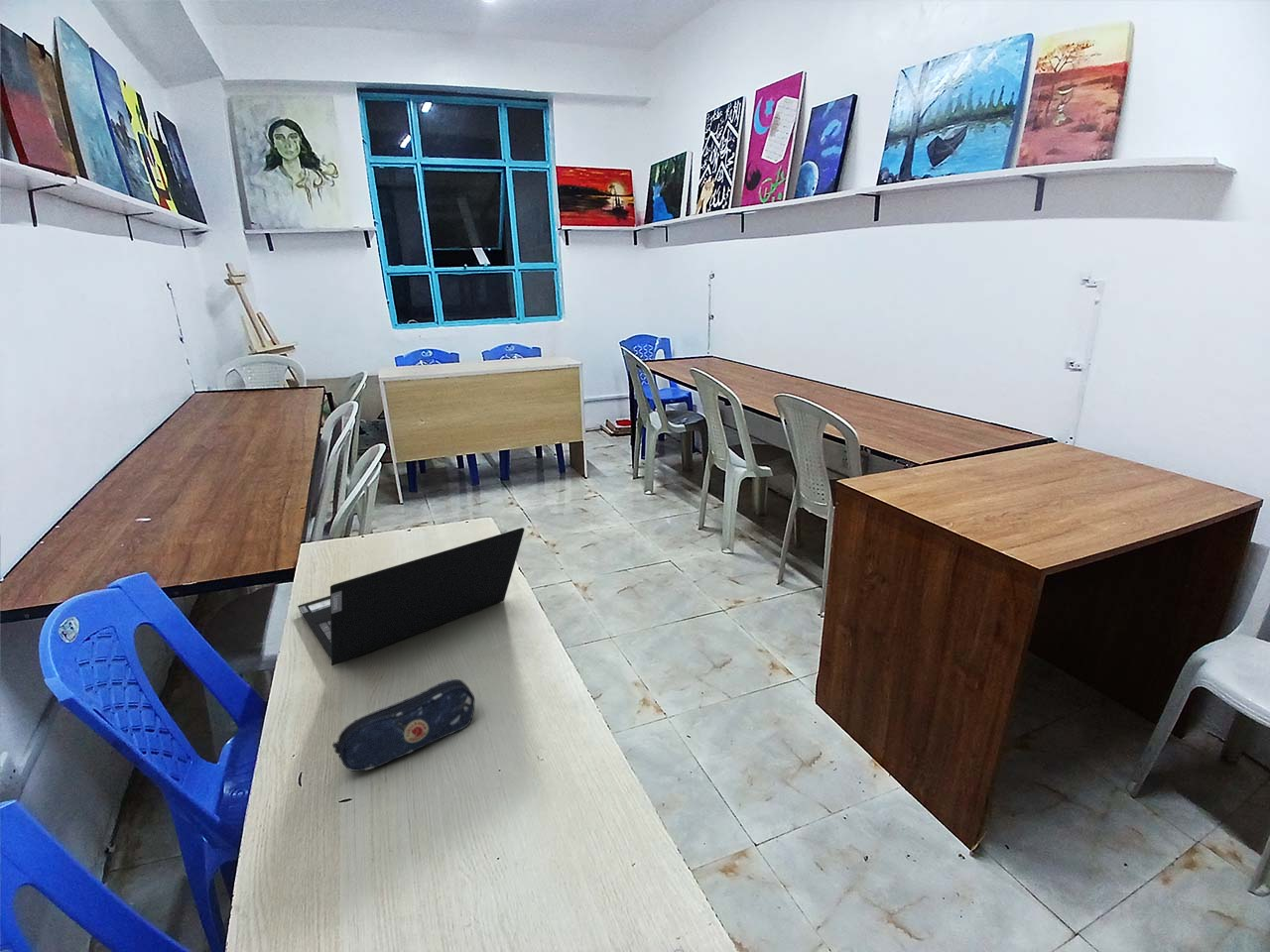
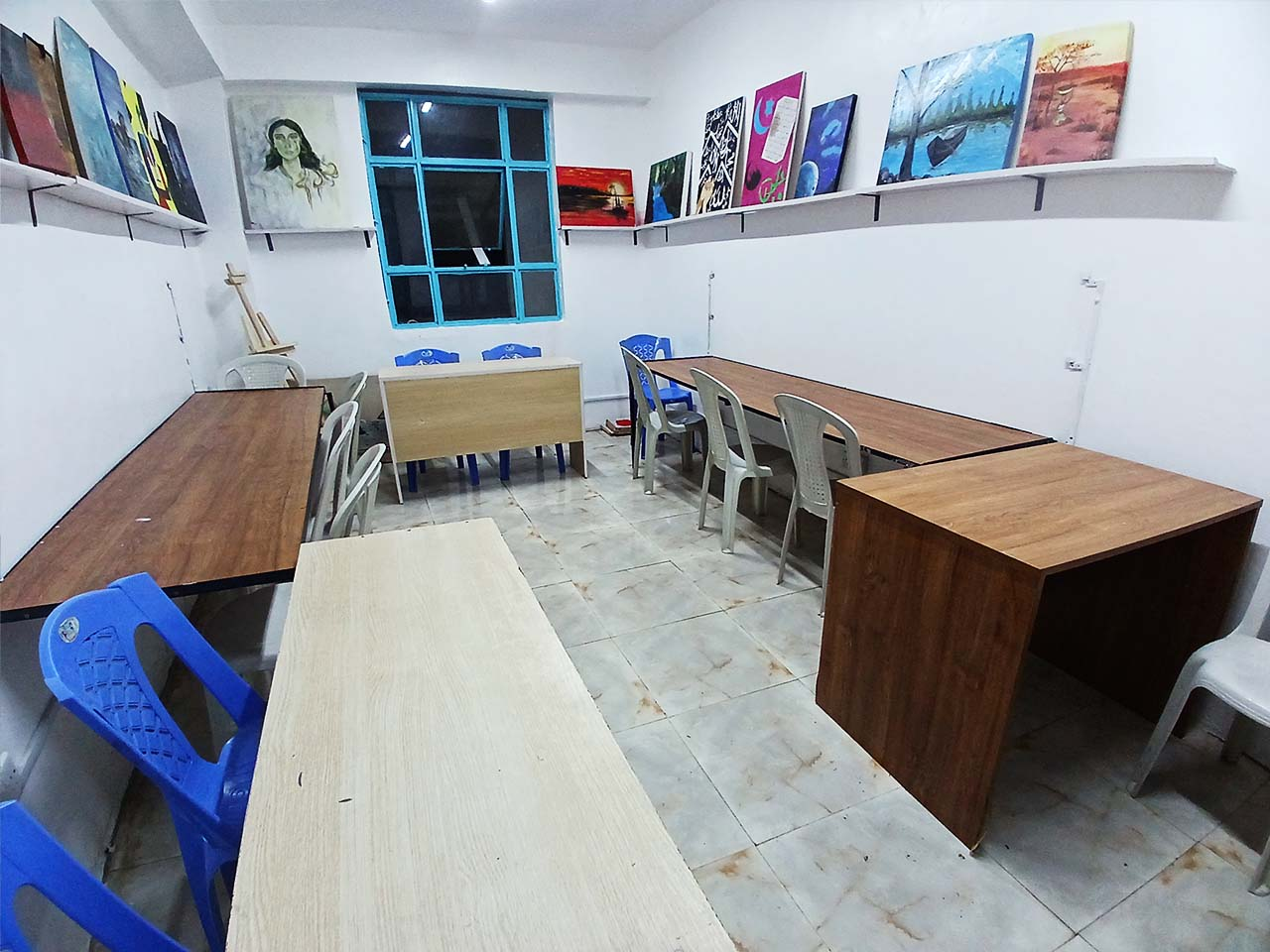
- laptop computer (406, 571)
- pencil case (410, 724)
